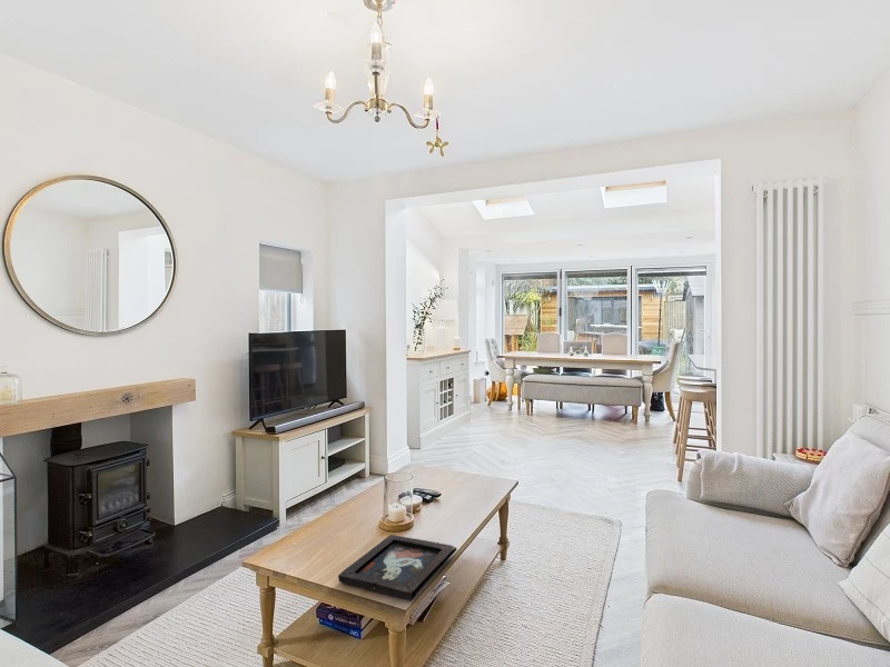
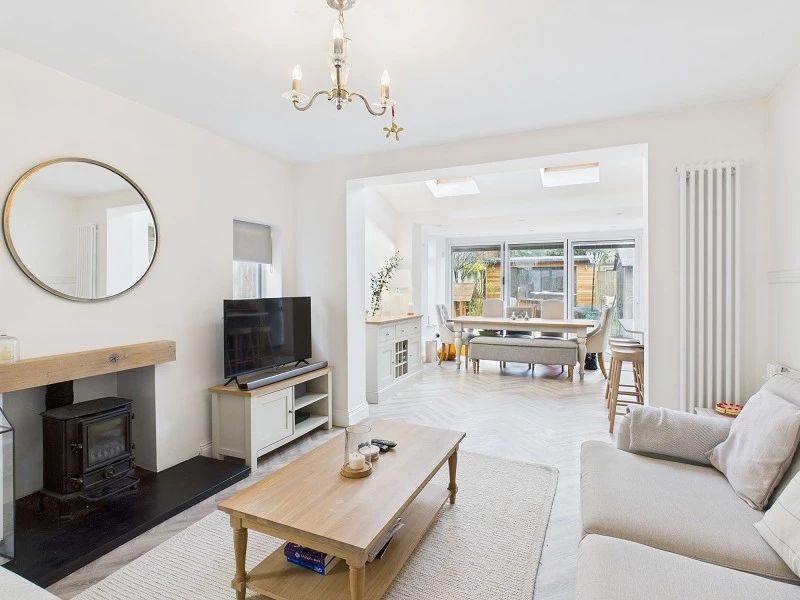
- decorative tray (400, 563)
